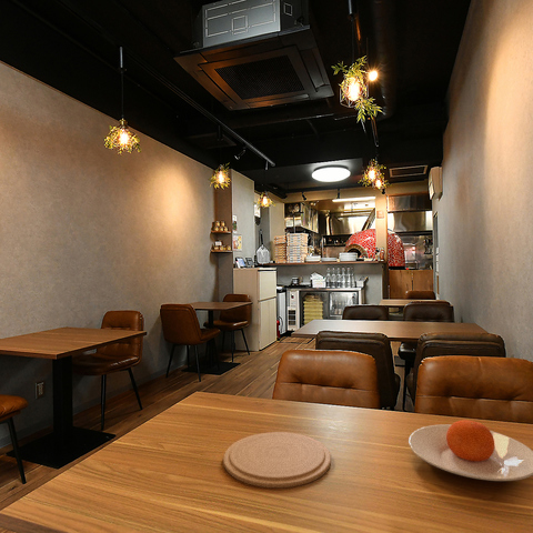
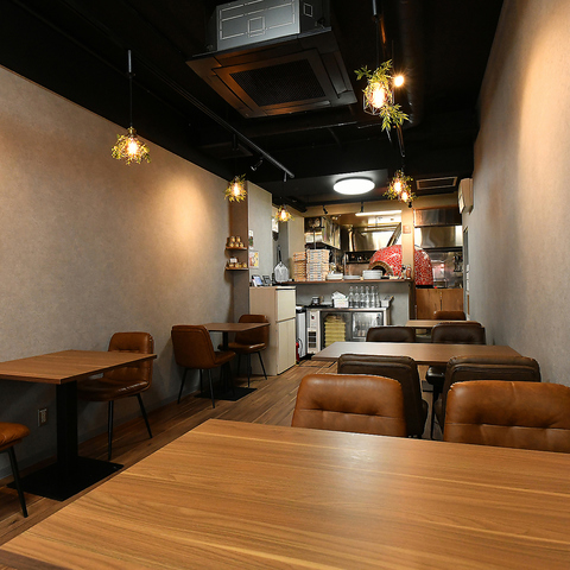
- plate (470, 444)
- plate (276, 454)
